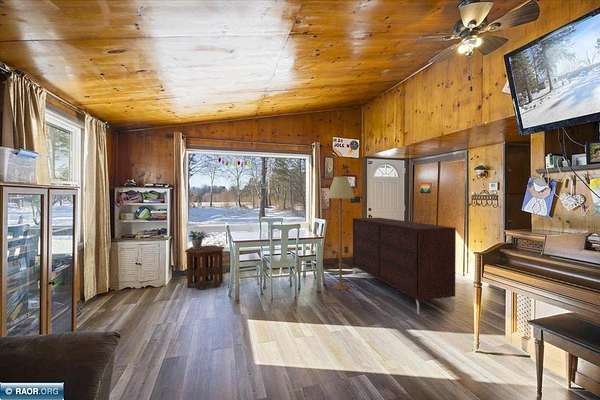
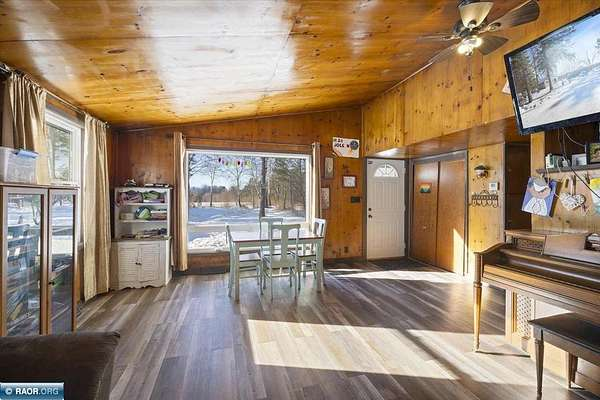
- side table (205, 266)
- sideboard (394, 255)
- potted plant (197, 239)
- floor lamp (340, 232)
